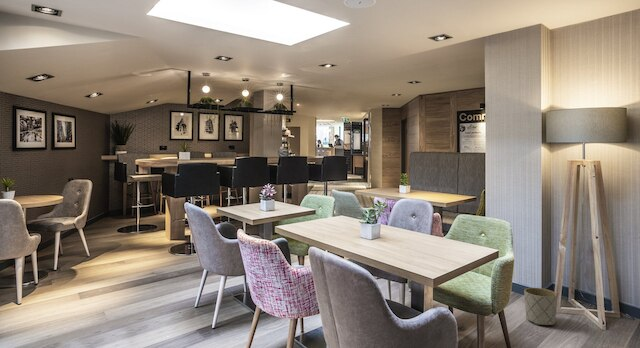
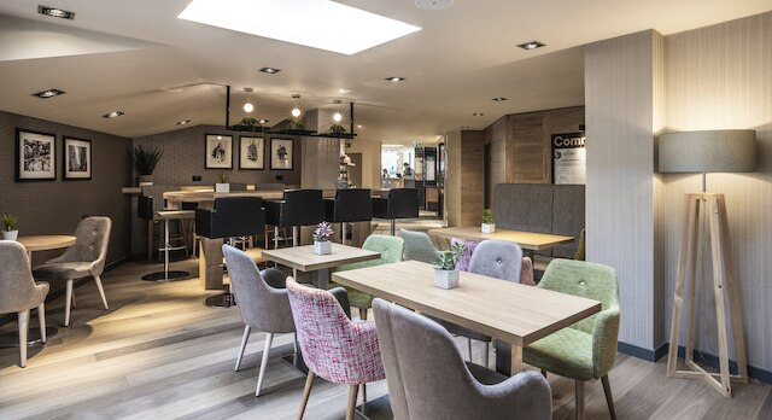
- planter (540, 306)
